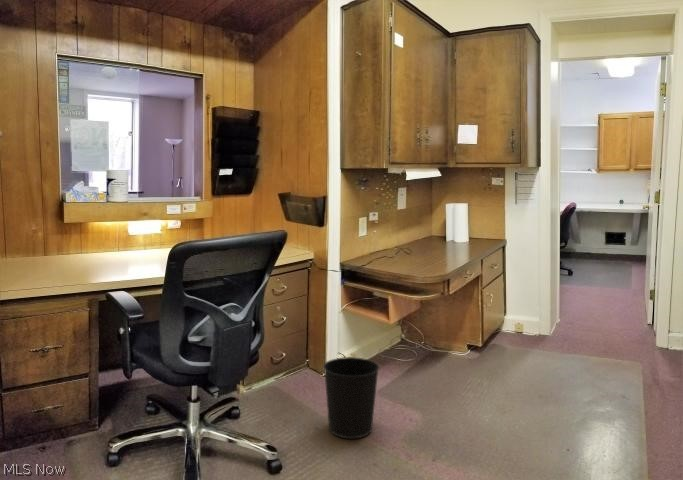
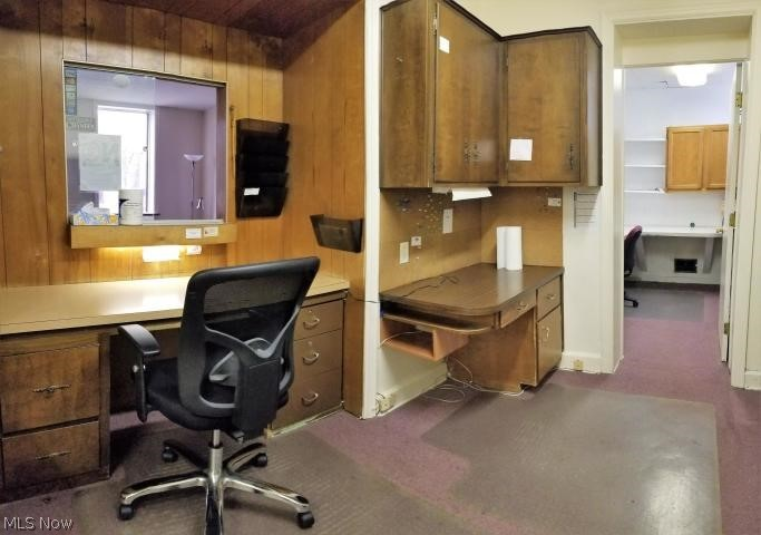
- wastebasket (350, 397)
